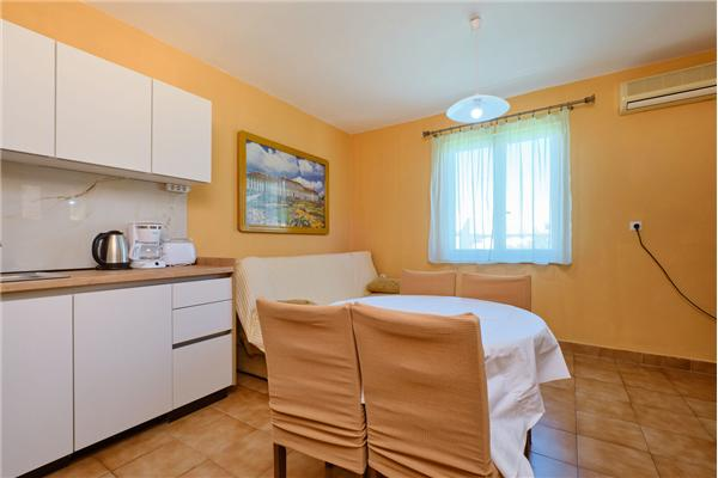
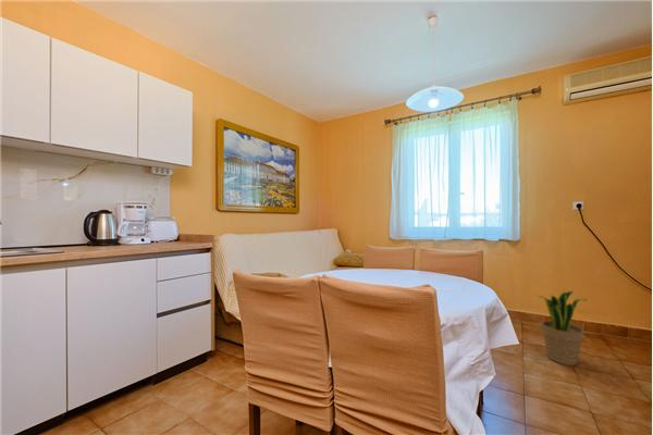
+ potted plant (560, 324)
